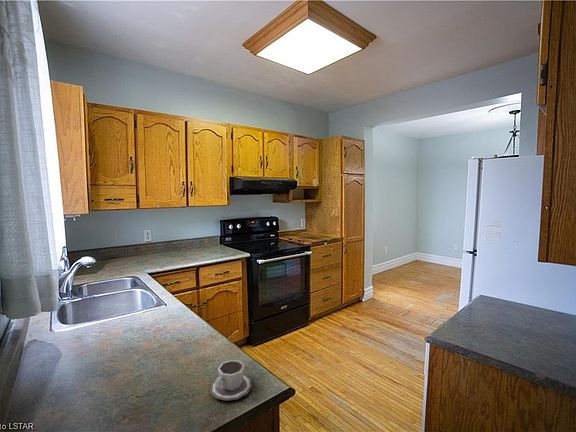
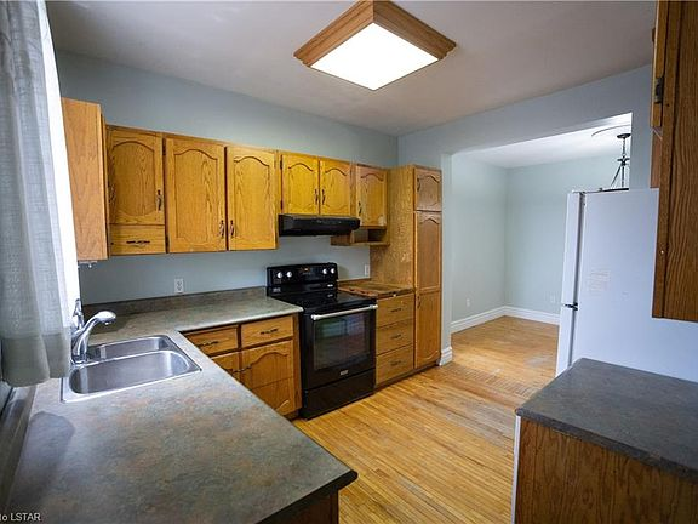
- cup (231, 377)
